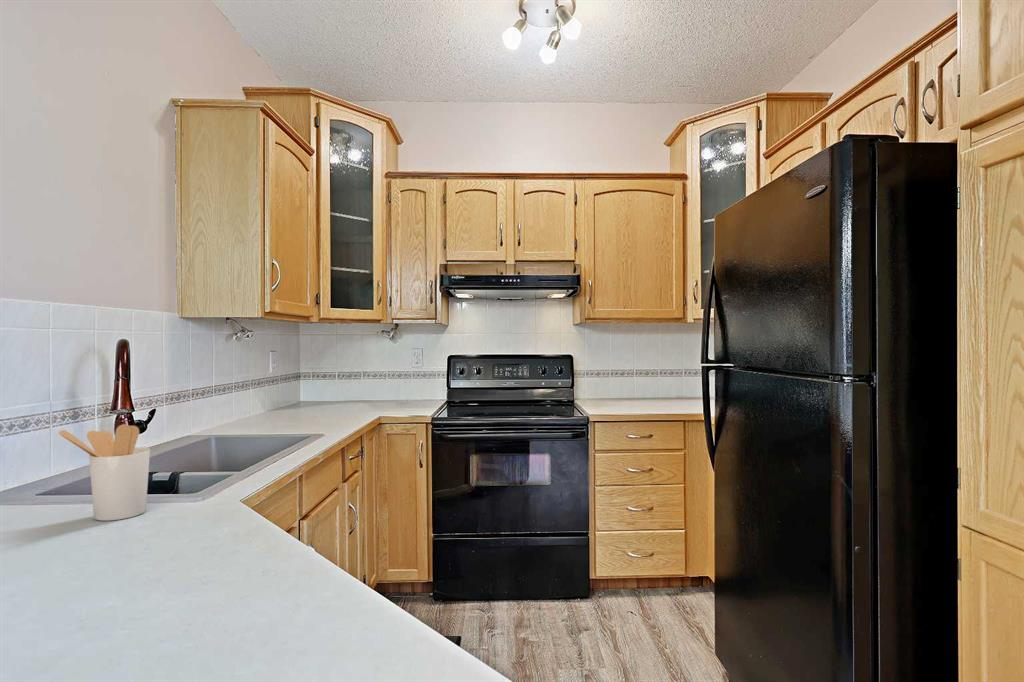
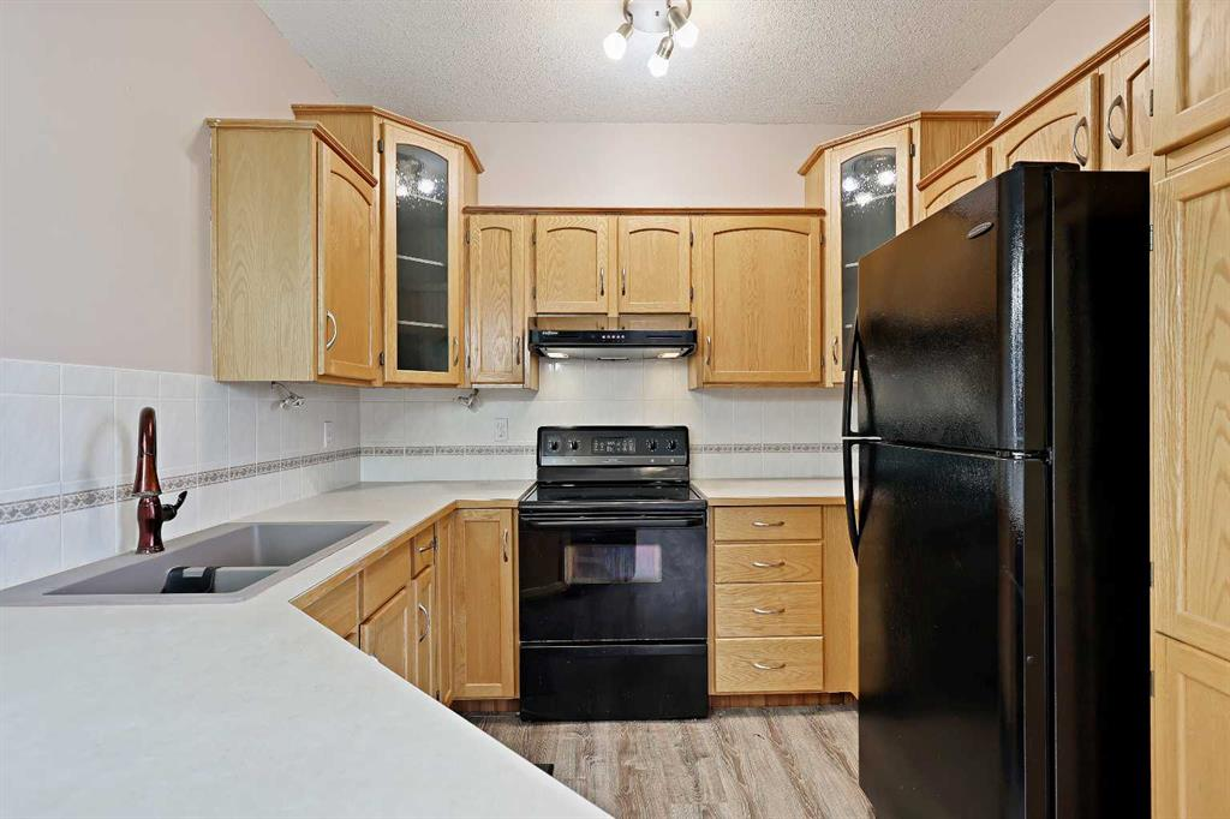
- utensil holder (104, 470)
